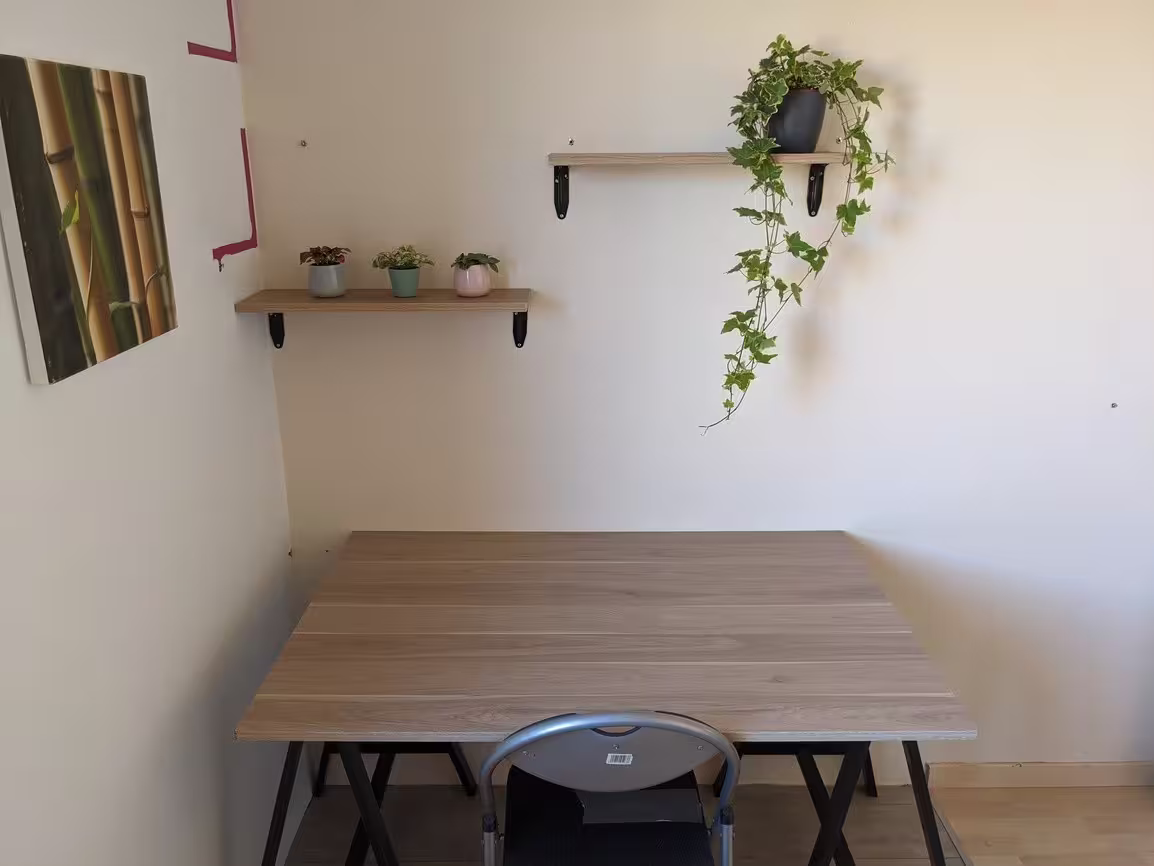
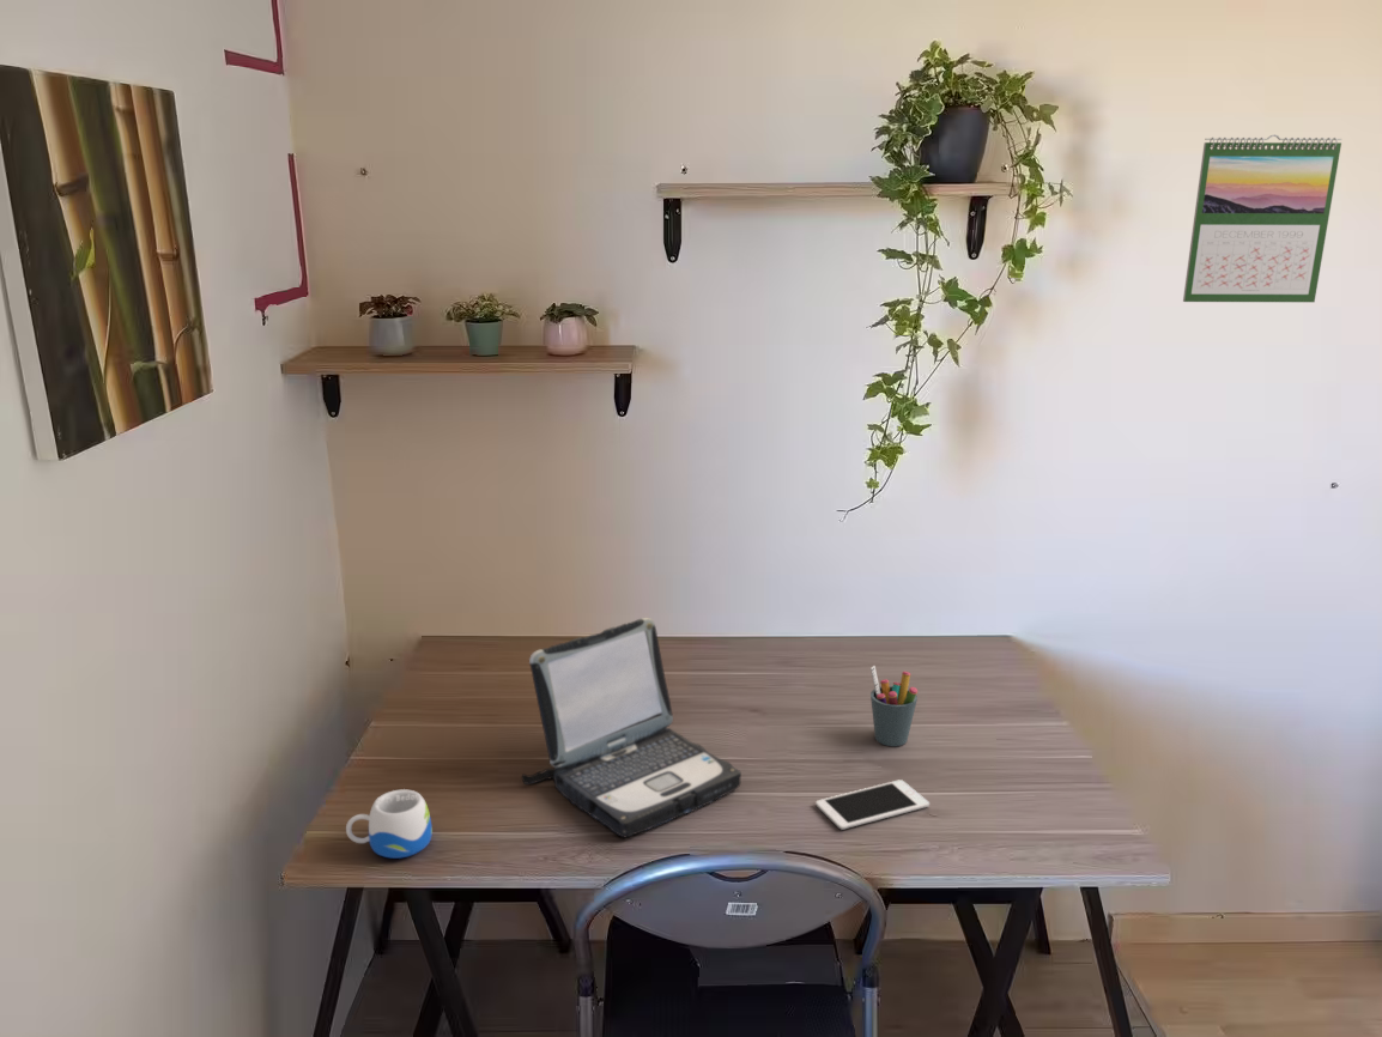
+ pen holder (893, 705)
+ laptop (631, 718)
+ cell phone (872, 803)
+ calendar (1260, 219)
+ mug (388, 820)
